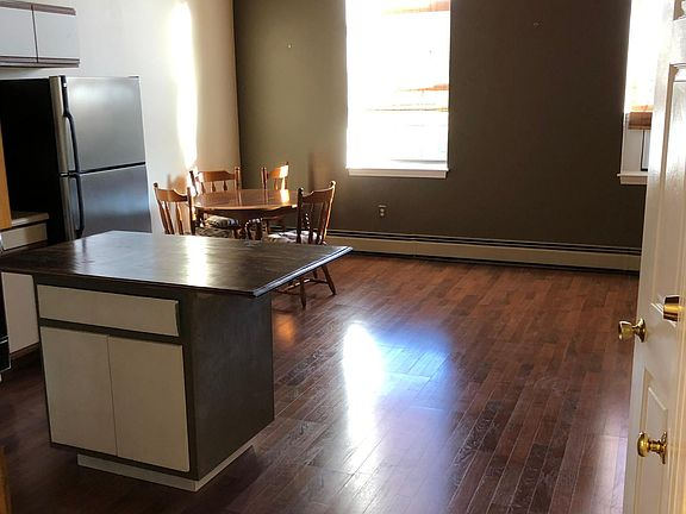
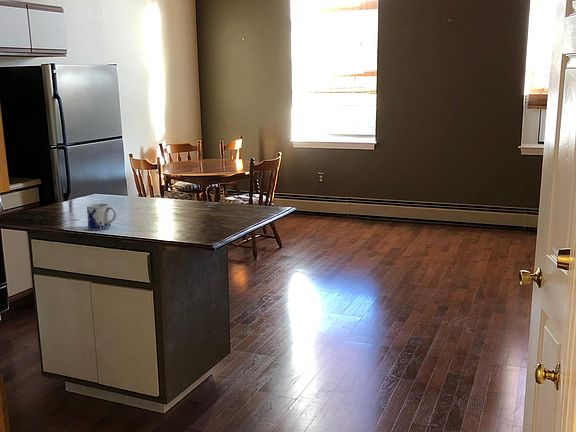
+ mug (101, 216)
